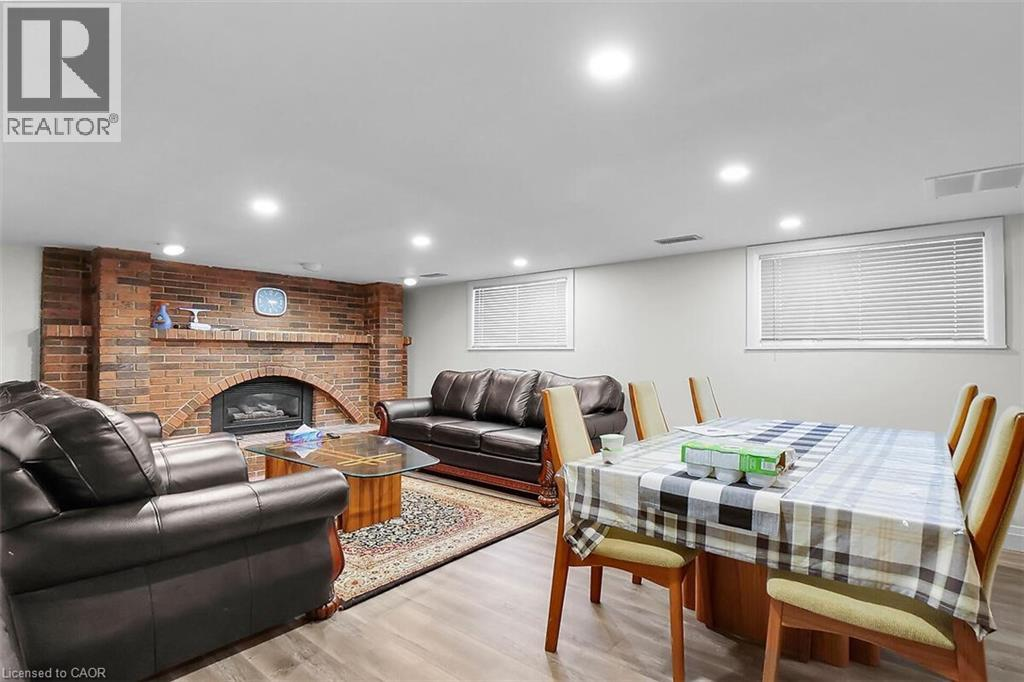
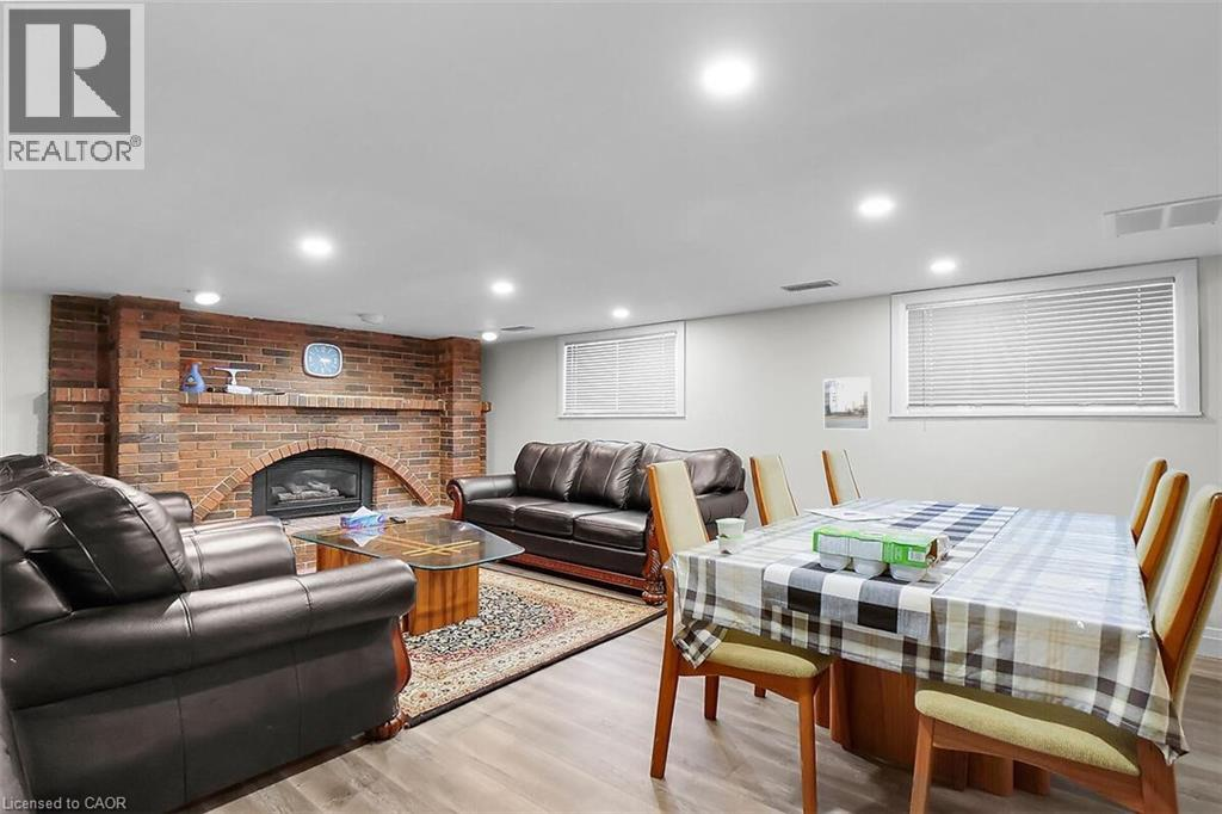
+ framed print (846, 403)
